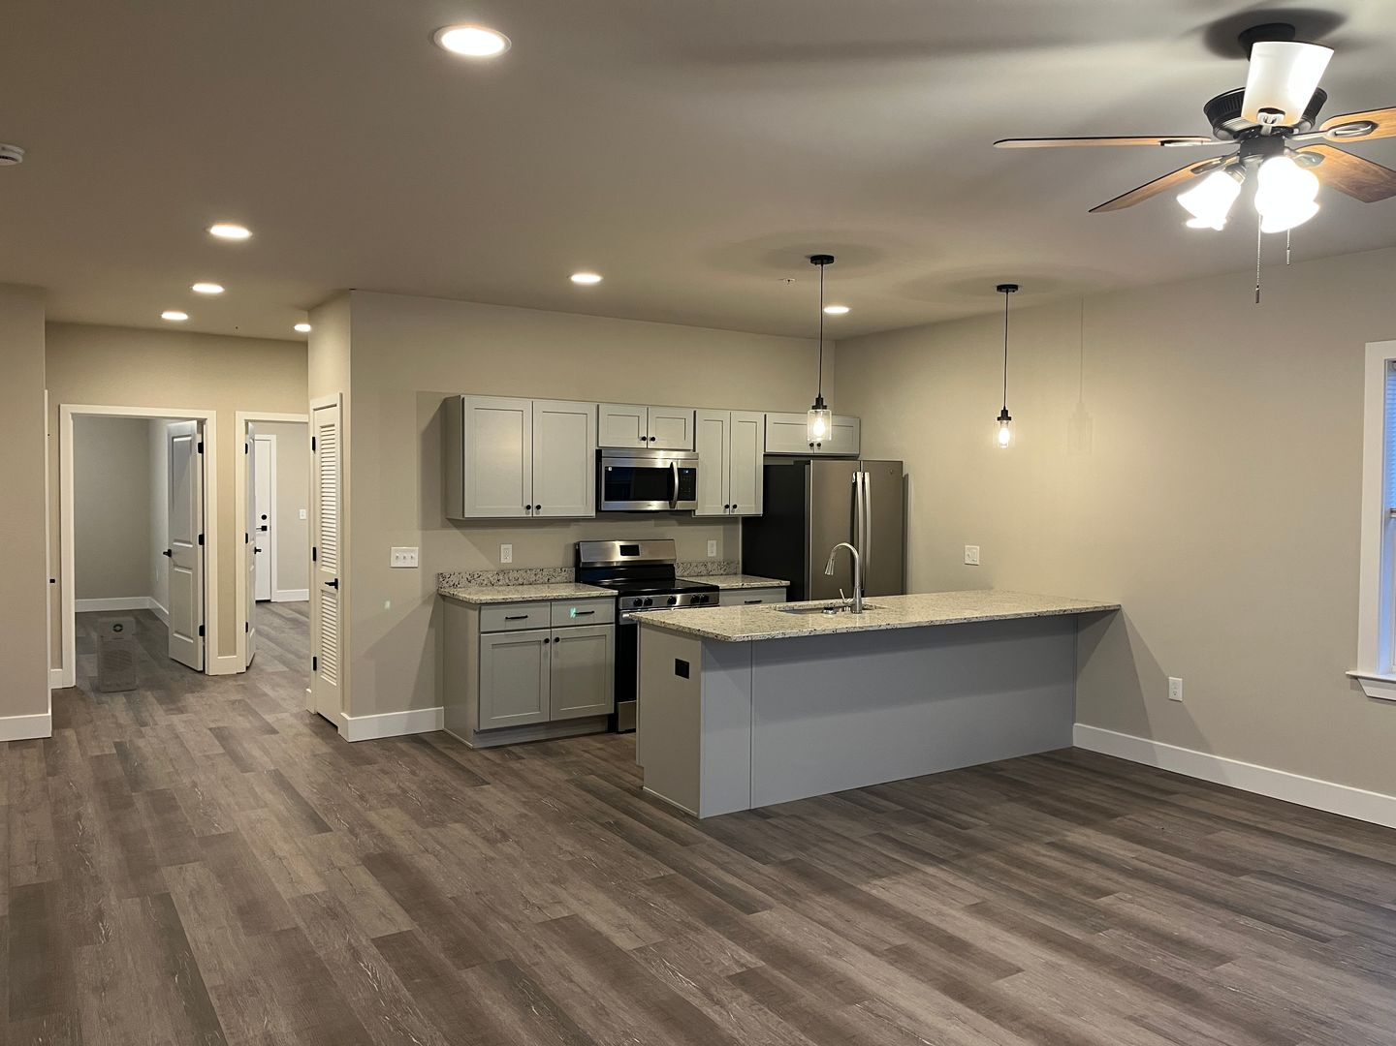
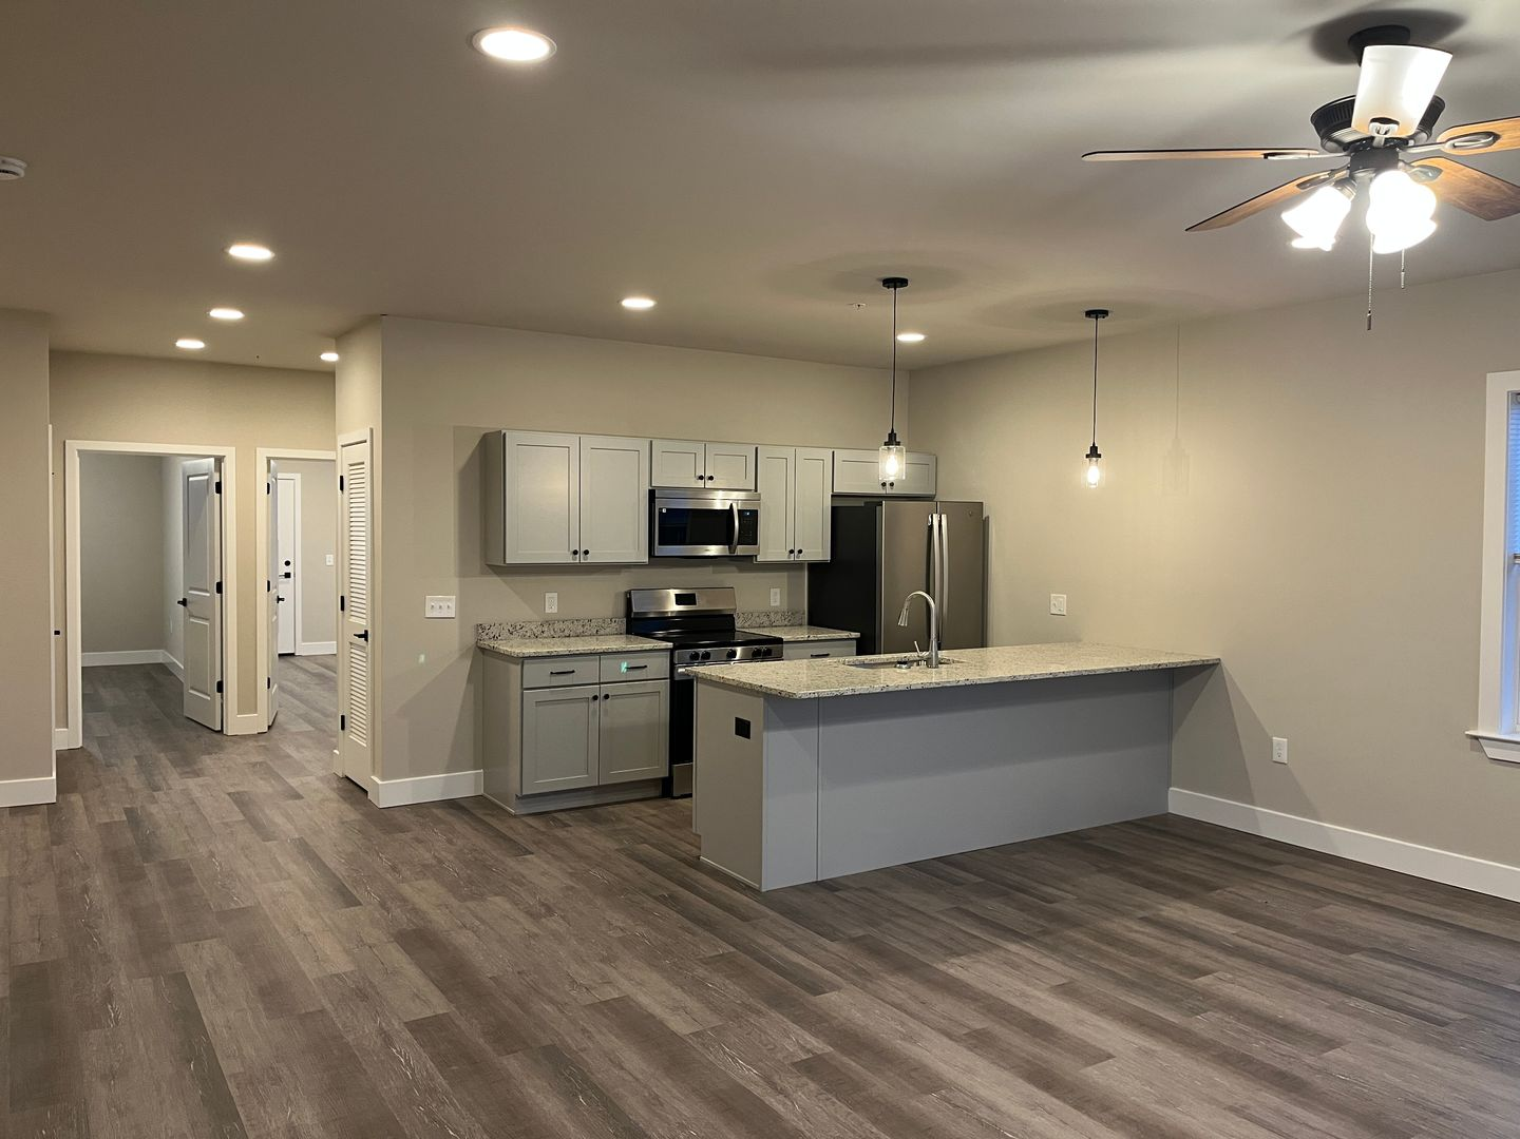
- air purifier (117, 653)
